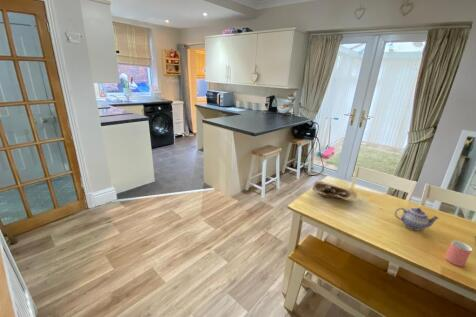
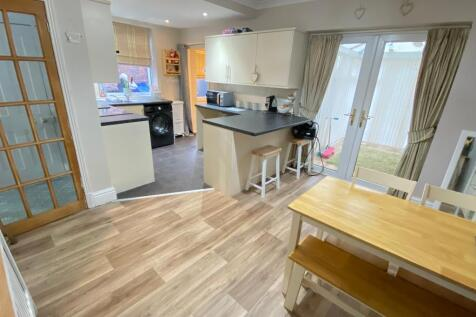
- cup (458, 251)
- bowl (334, 191)
- teapot (415, 217)
